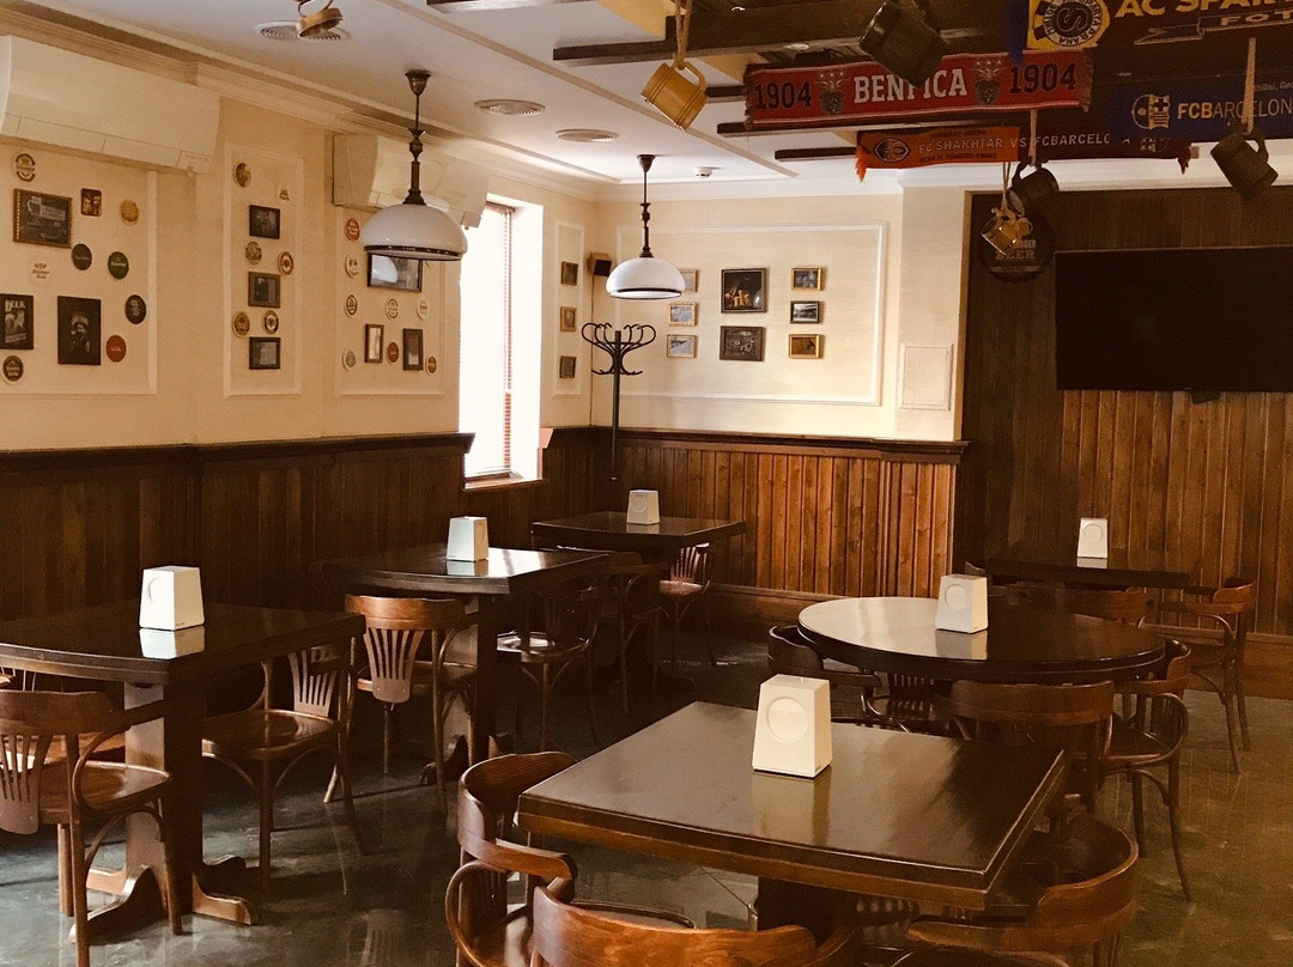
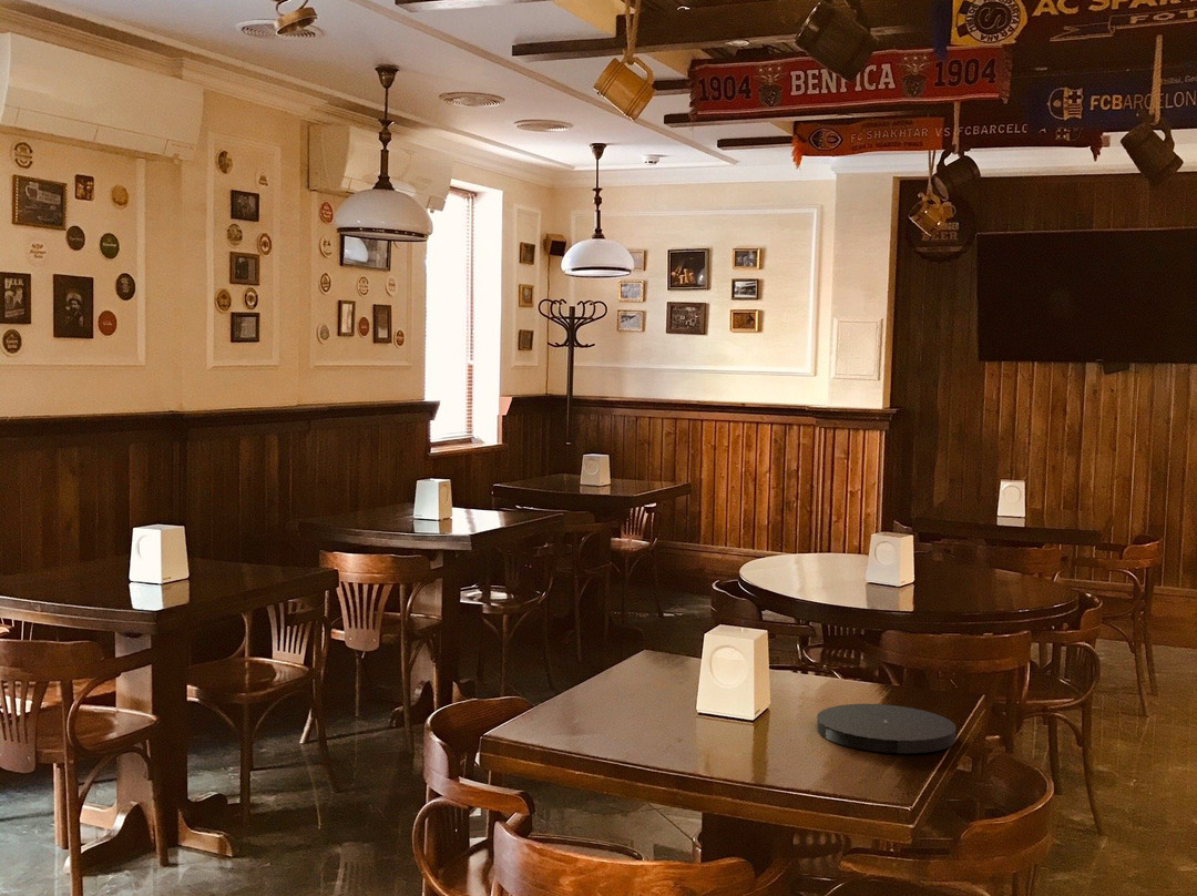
+ plate (884, 726)
